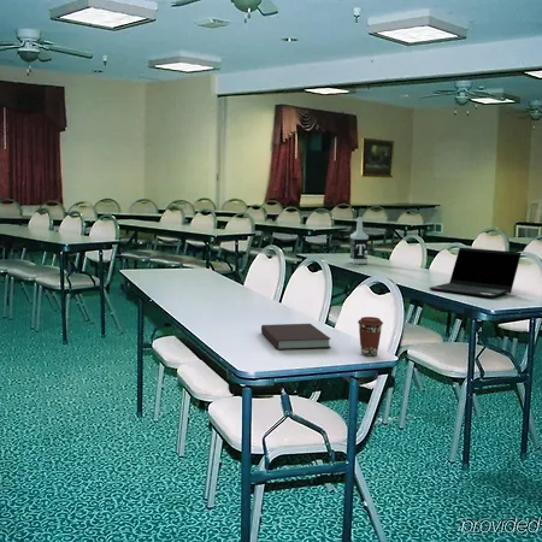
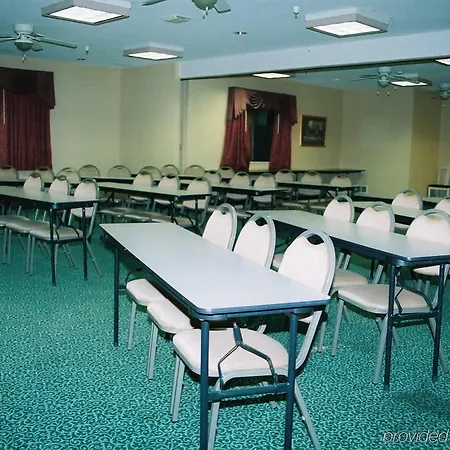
- vodka (359, 240)
- laptop computer (475, 271)
- notebook (294, 335)
- coffee cup (370, 336)
